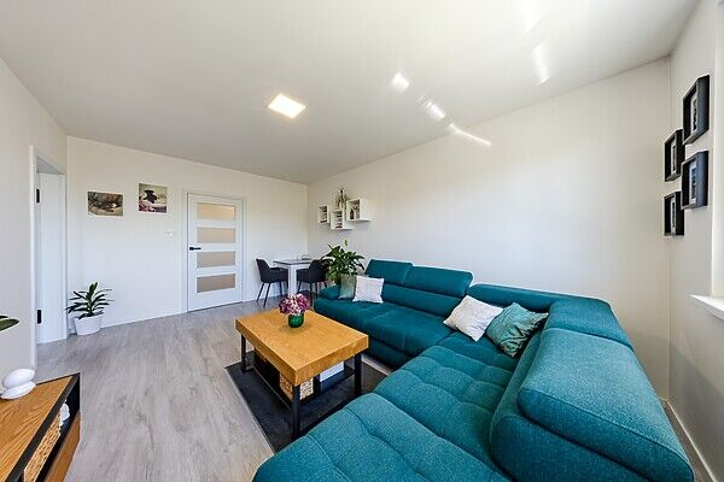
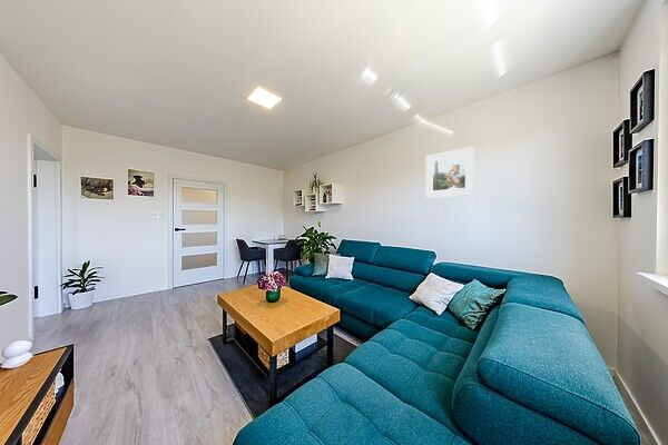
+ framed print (448, 174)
